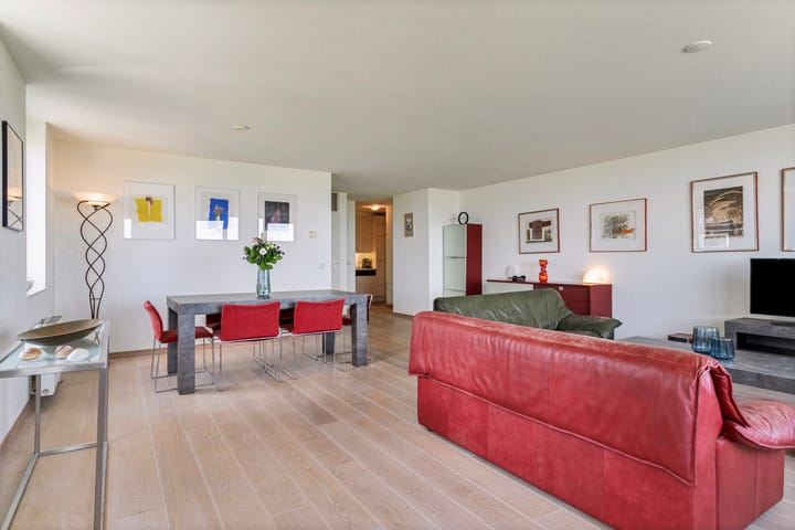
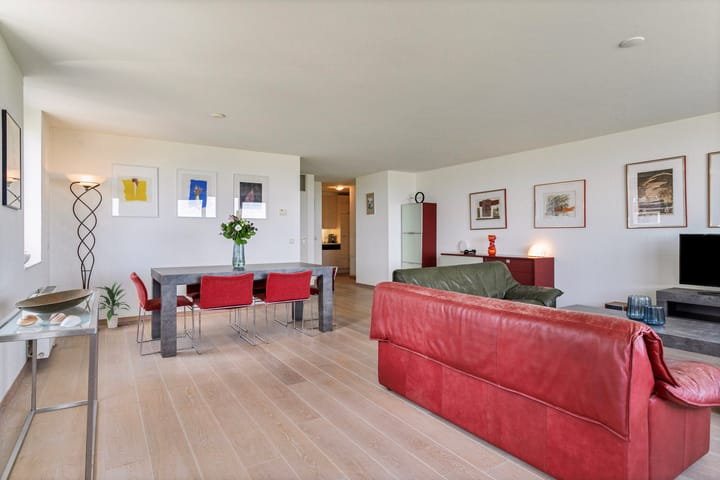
+ indoor plant (111, 304)
